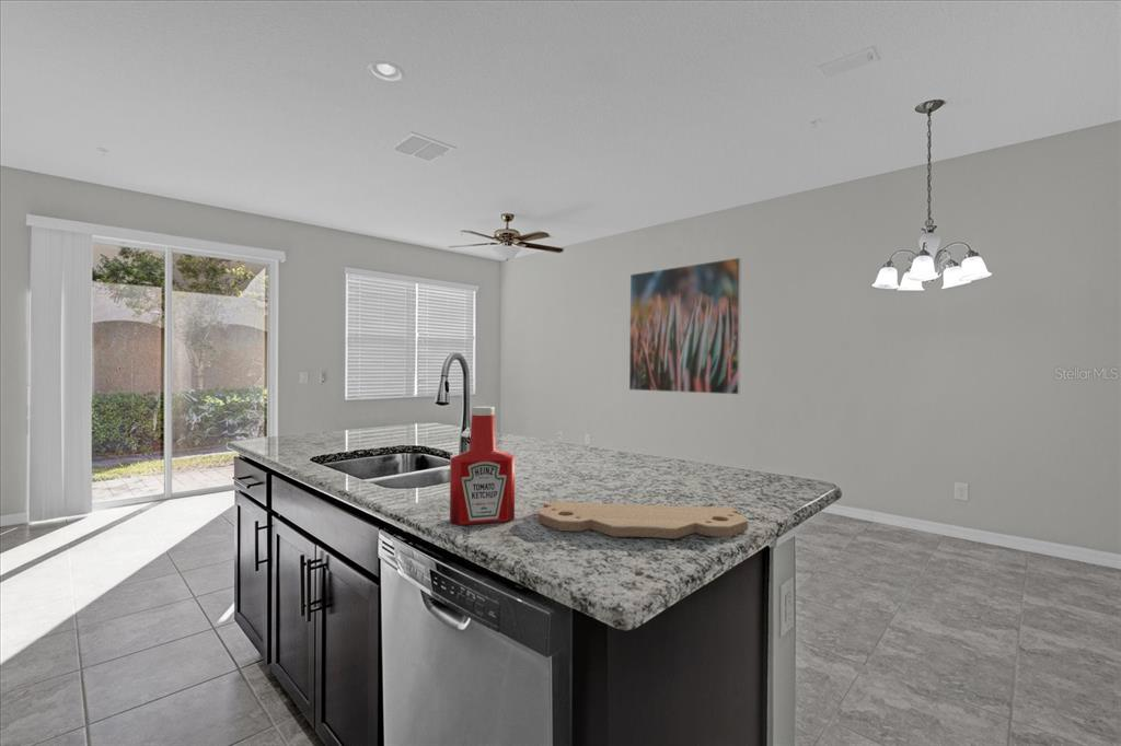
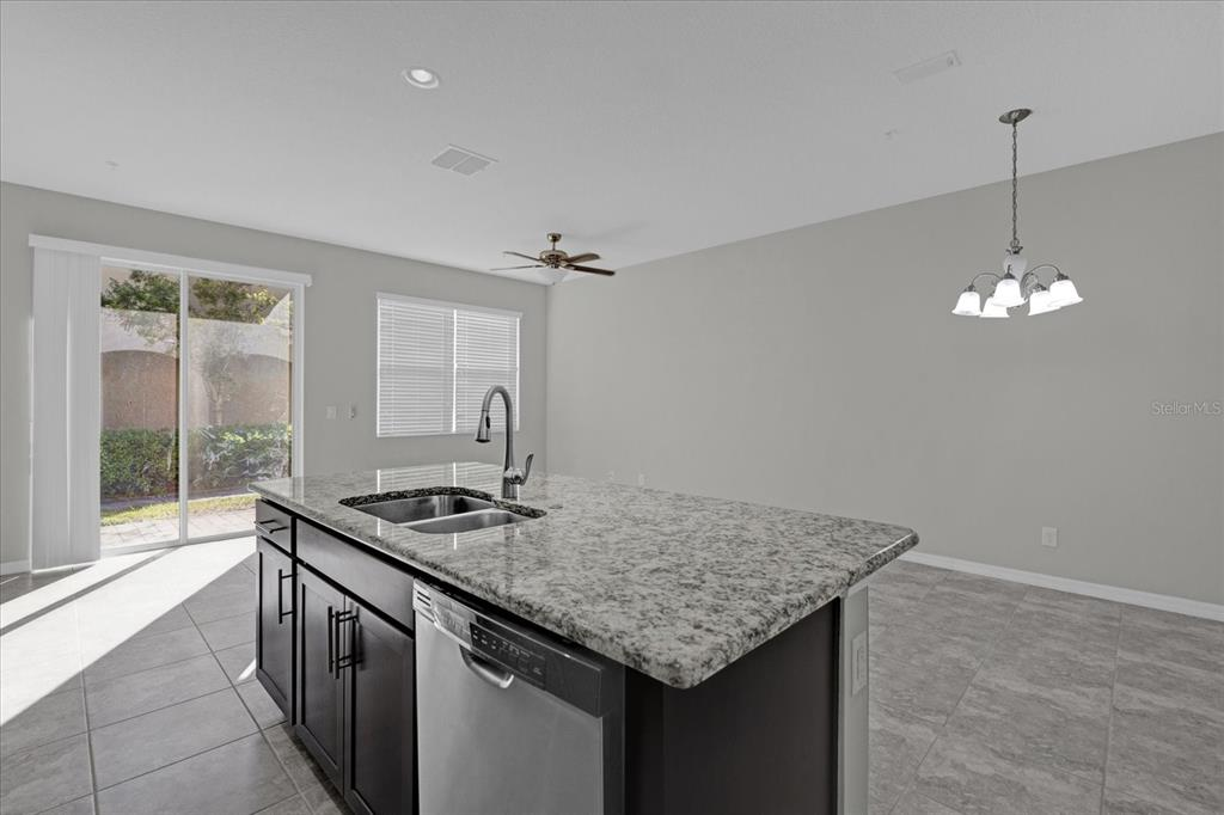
- cutting board (640, 518)
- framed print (680, 329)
- soap bottle (482, 463)
